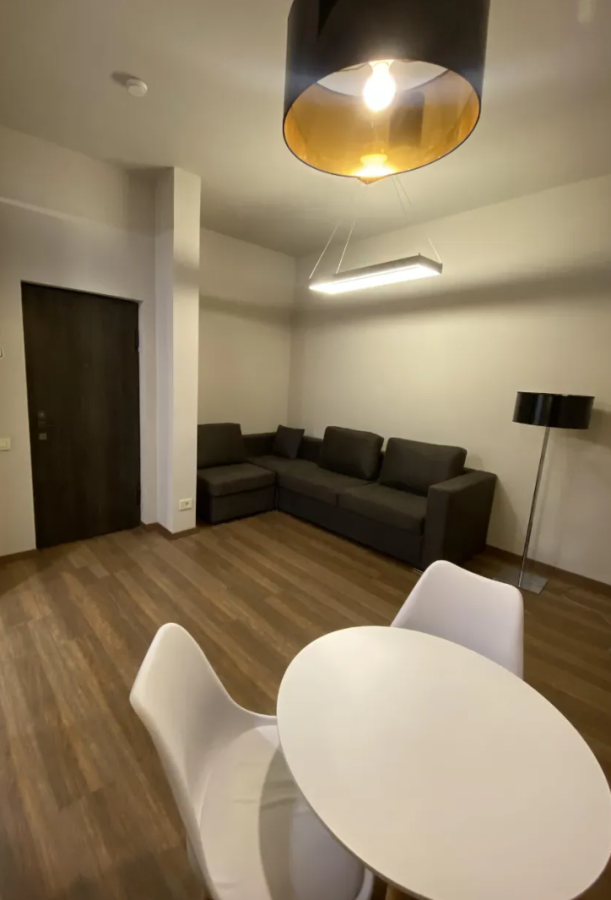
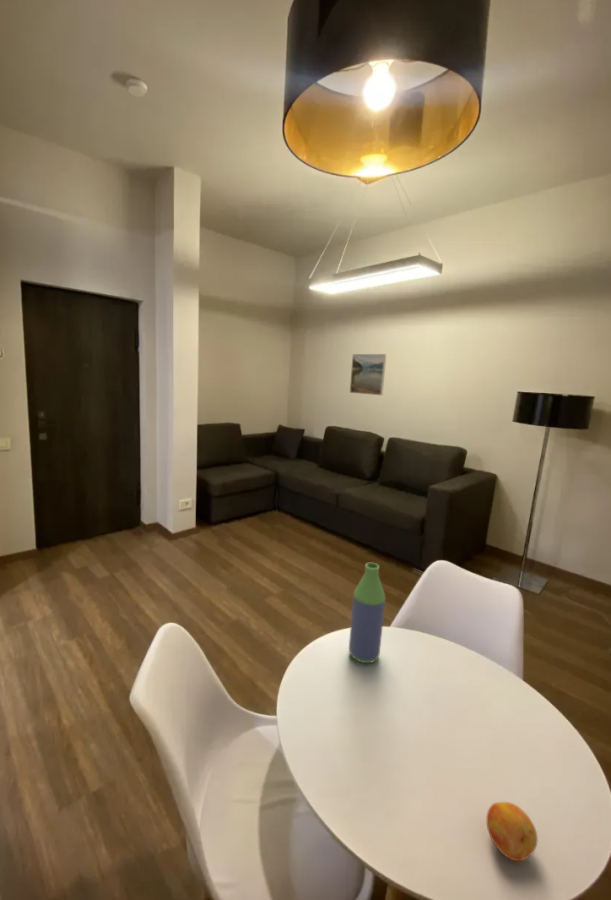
+ fruit (511, 828)
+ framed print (367, 374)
+ bottle (367, 611)
